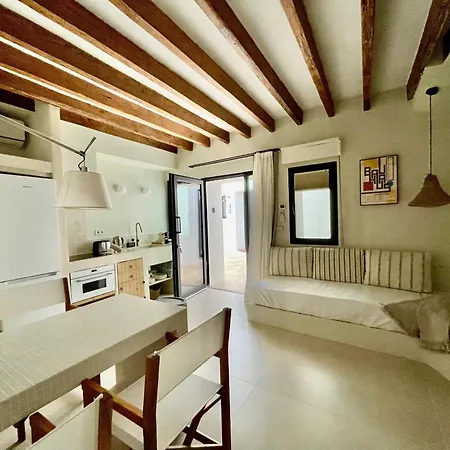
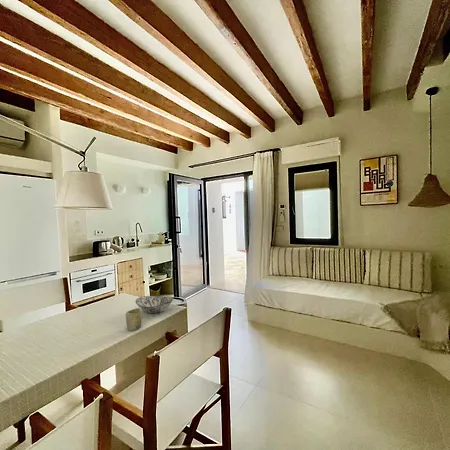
+ decorative bowl (155, 304)
+ cup (134, 319)
